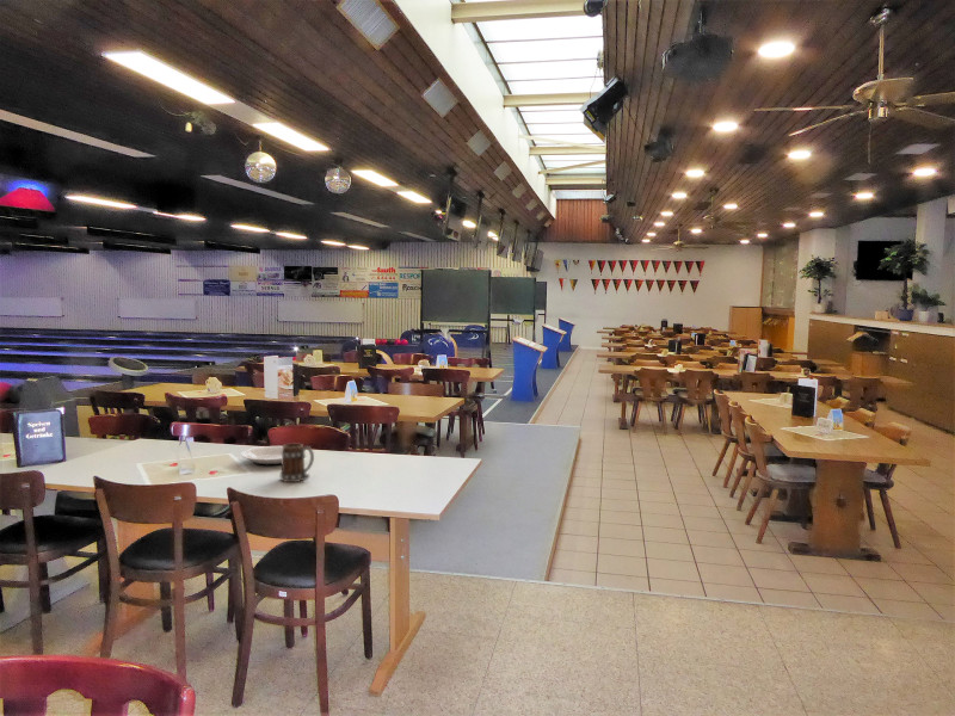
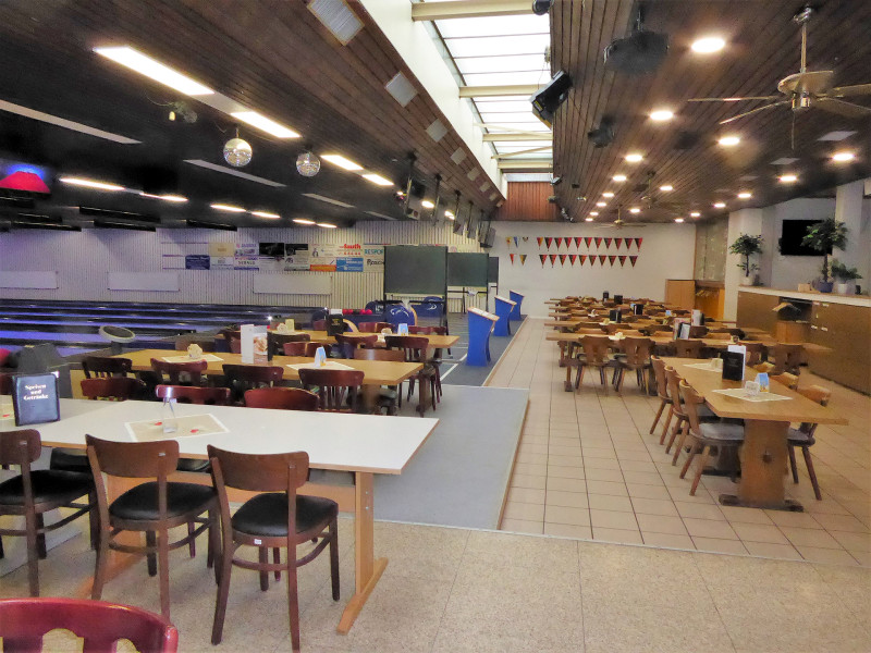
- beer mug (297, 462)
- plate (272, 456)
